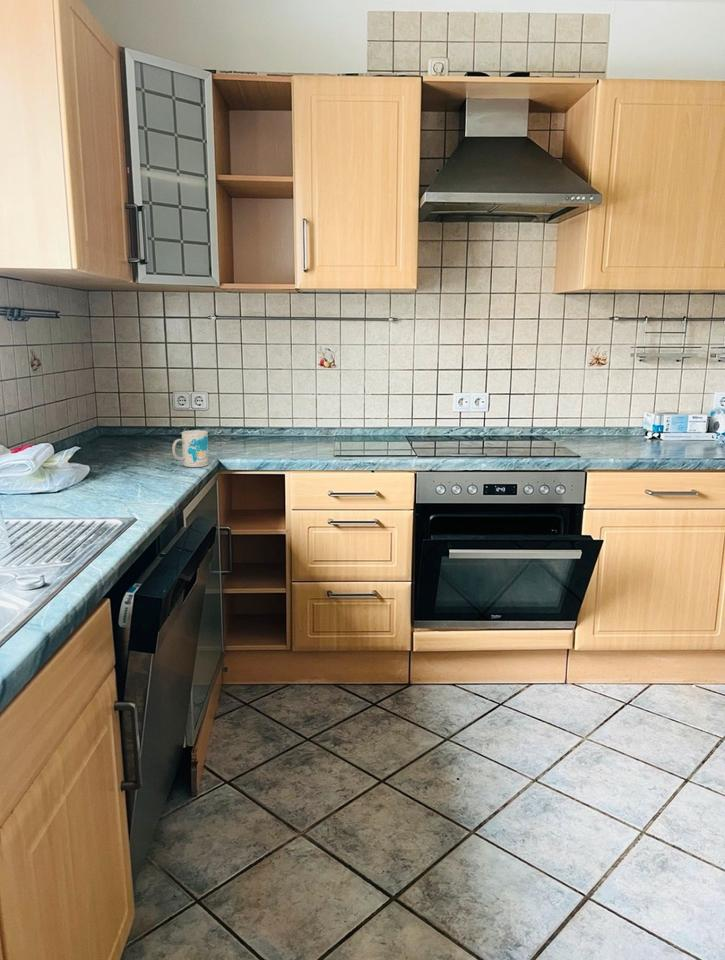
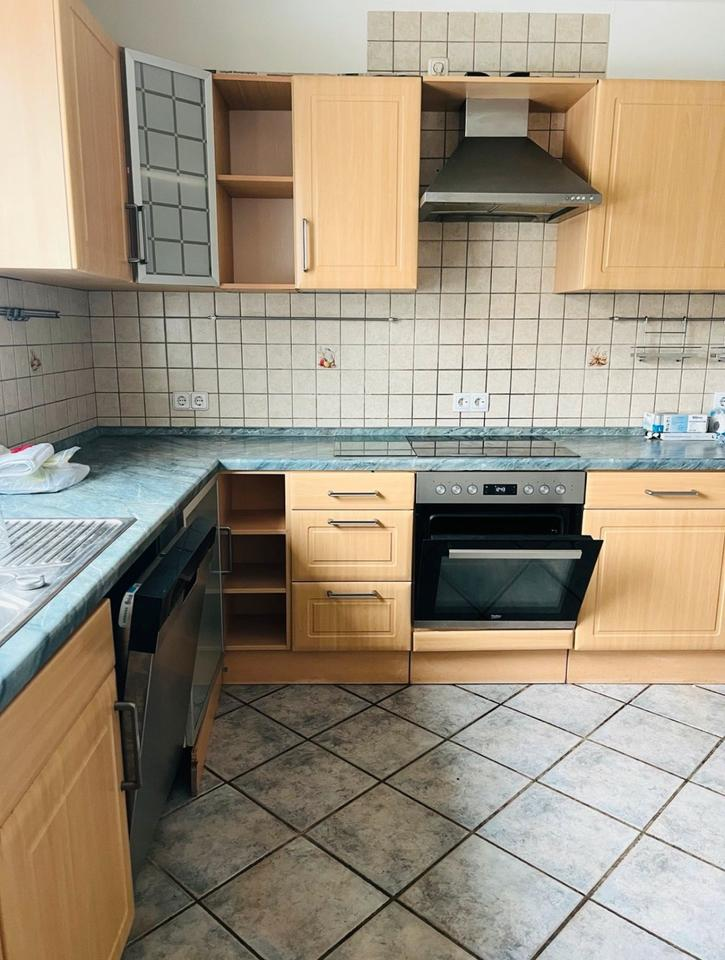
- mug (189, 449)
